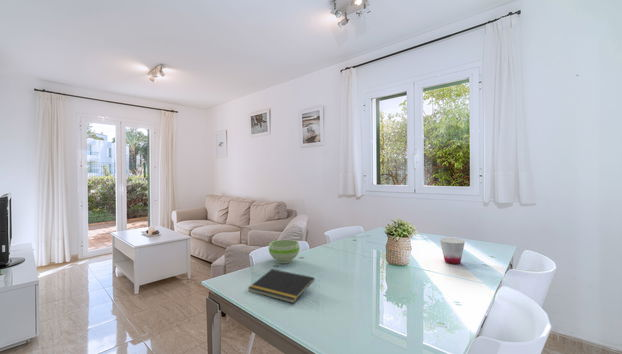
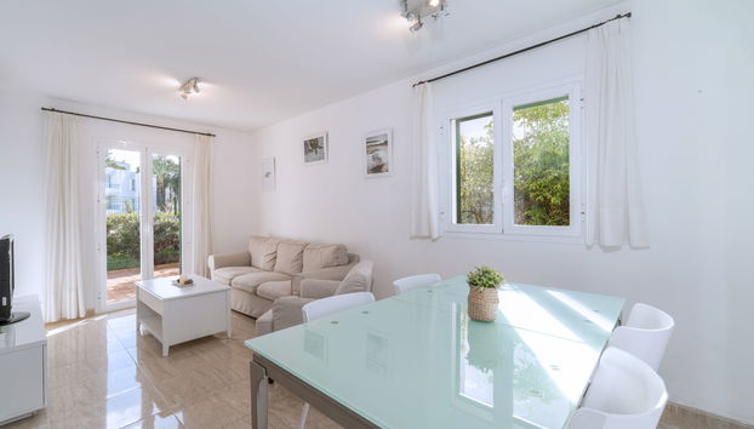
- cup (452, 251)
- notepad (281, 284)
- bowl (284, 251)
